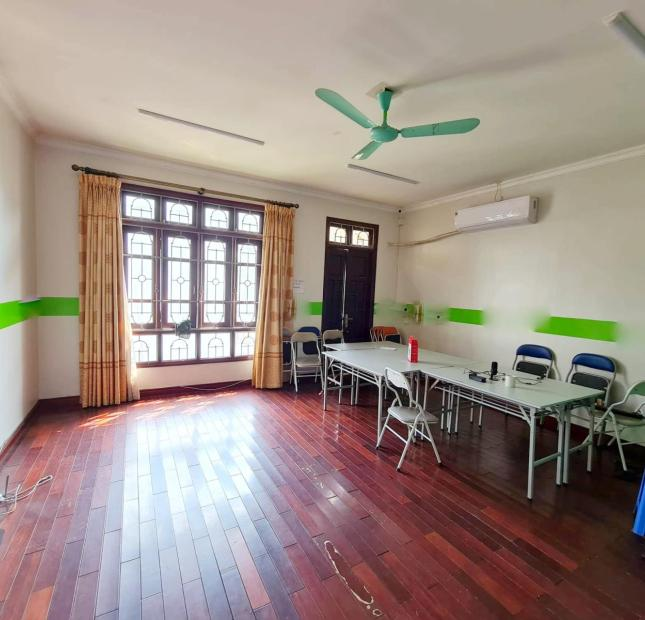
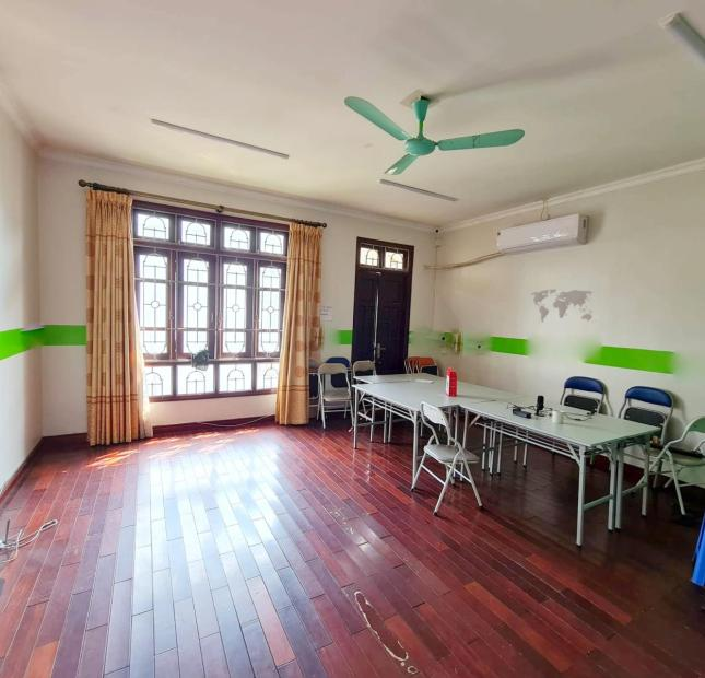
+ world map (561, 306)
